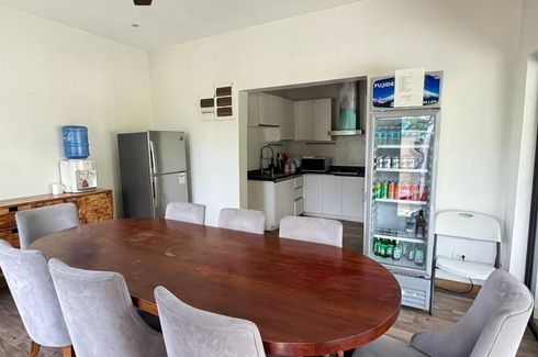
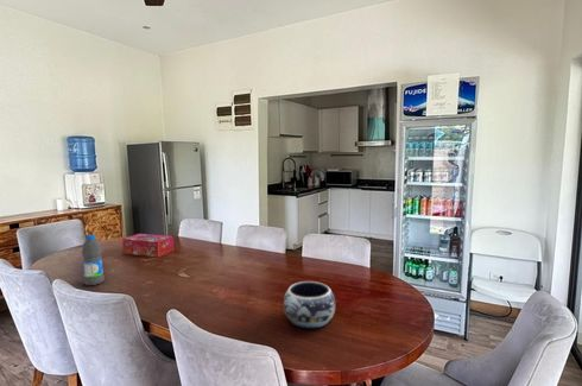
+ water bottle (91, 259)
+ tissue box (148, 245)
+ decorative bowl (309, 303)
